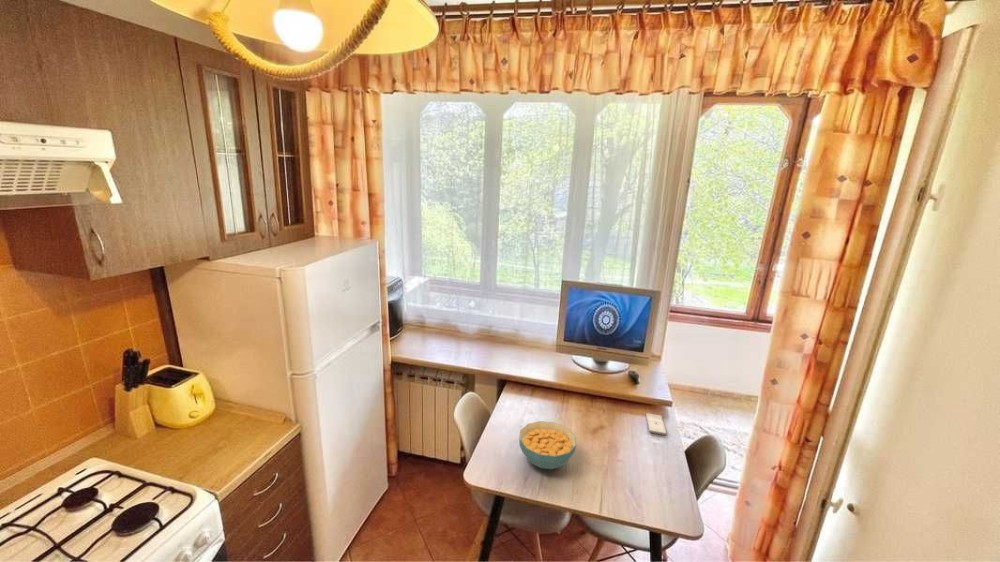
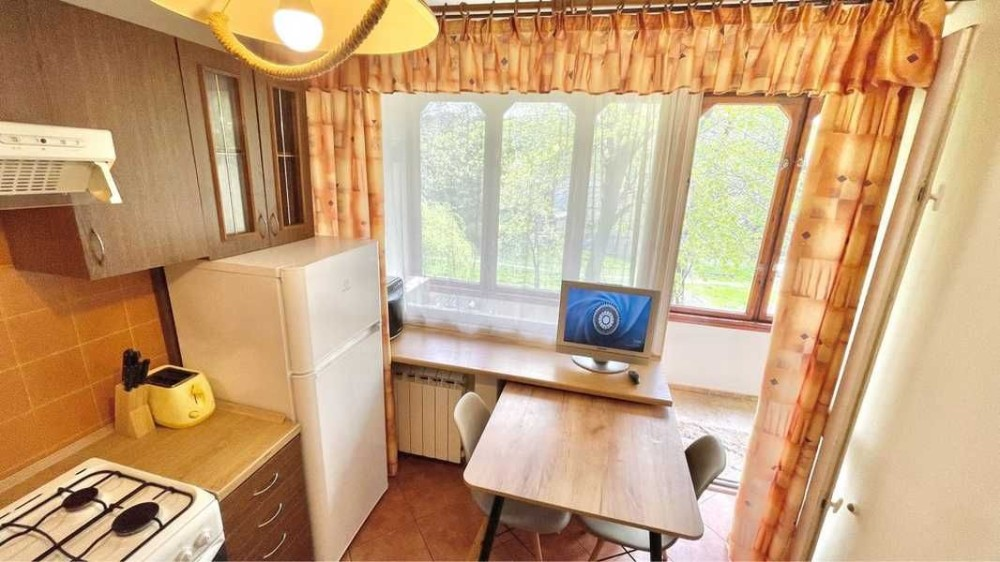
- smartphone (655, 423)
- cereal bowl (546, 449)
